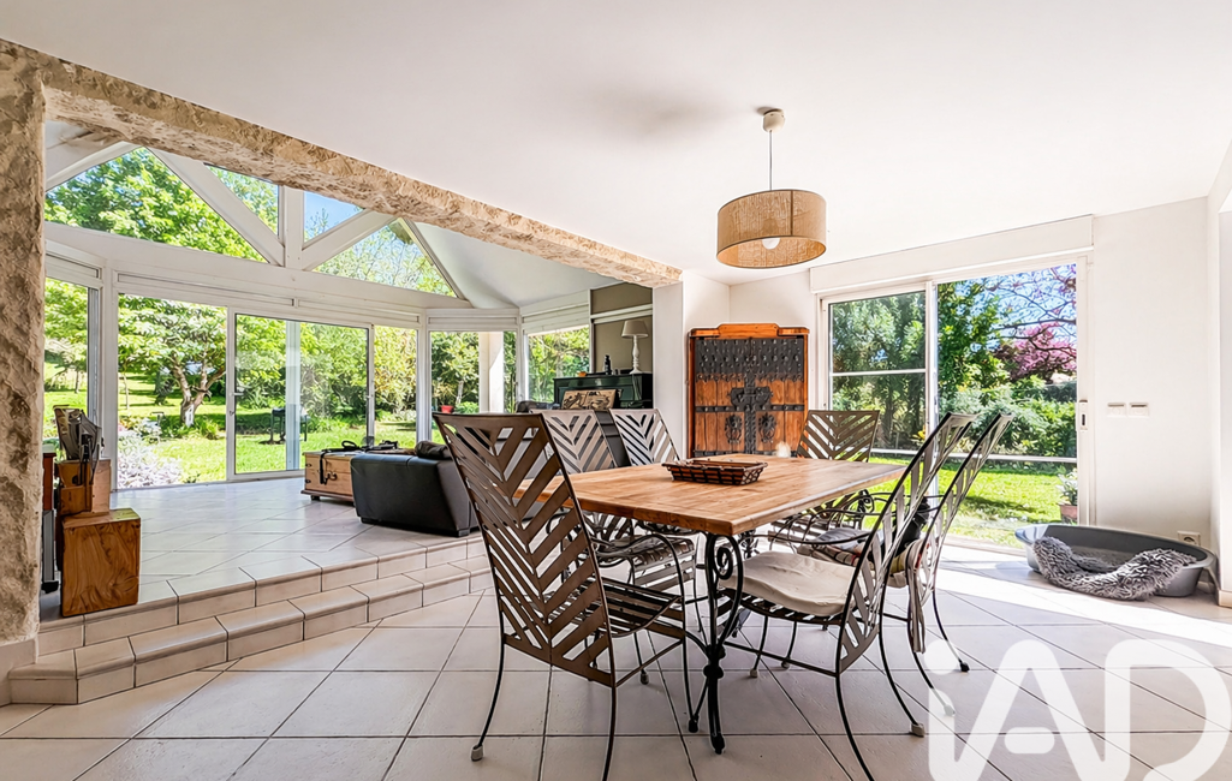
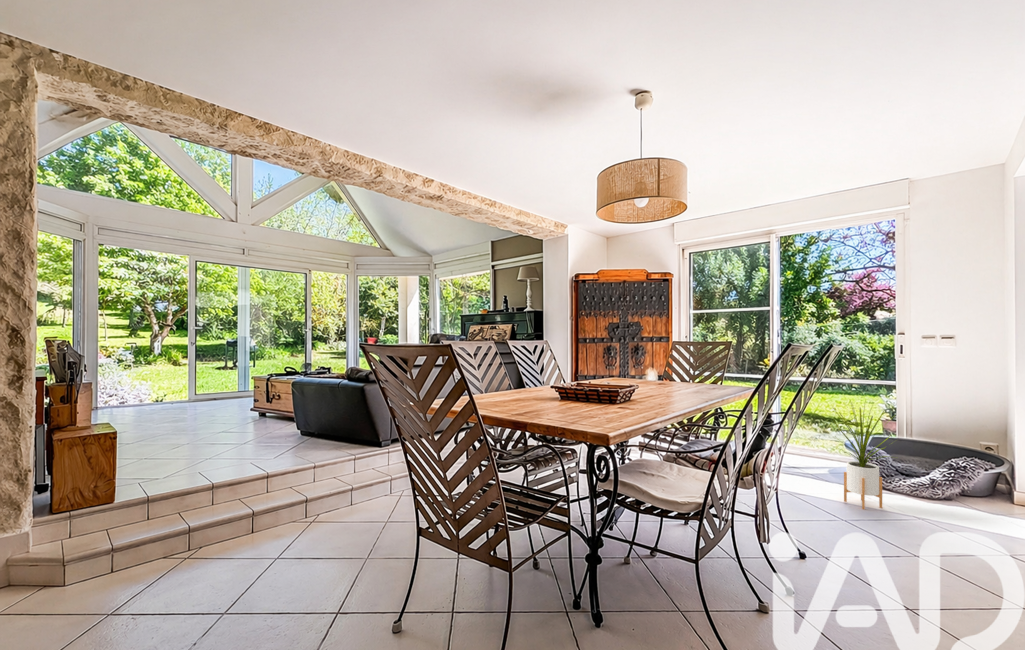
+ house plant (864, 452)
